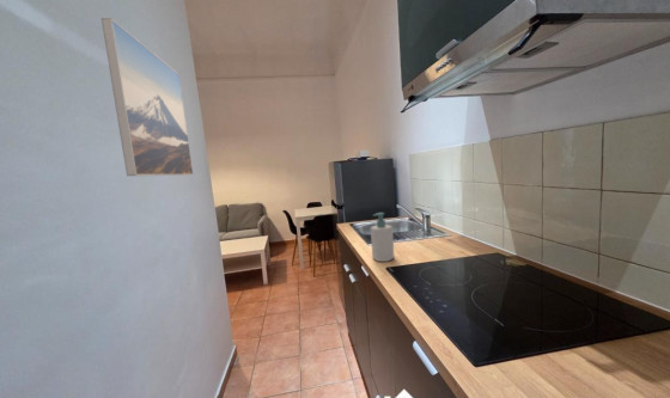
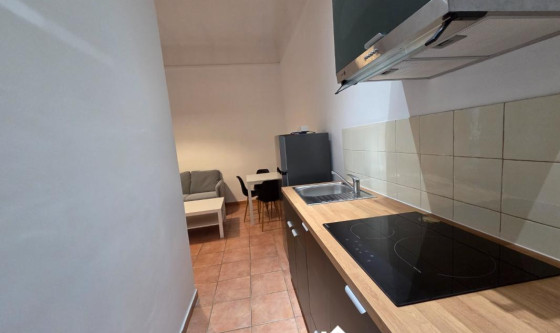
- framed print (158, 115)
- soap bottle (382, 235)
